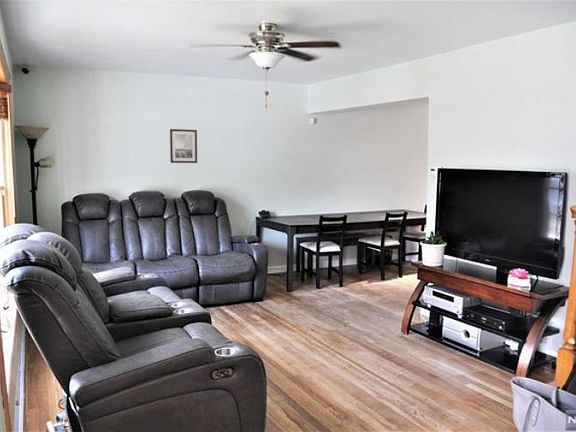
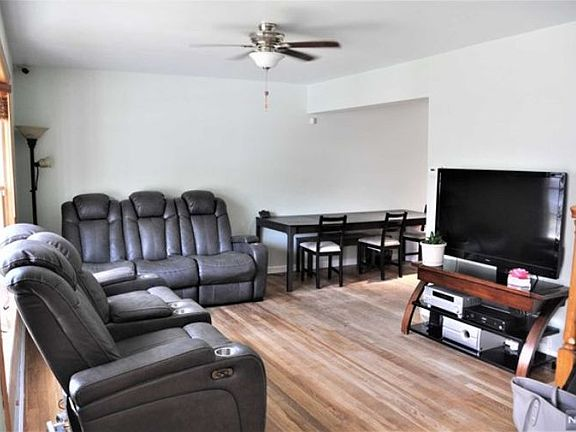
- wall art (183, 146)
